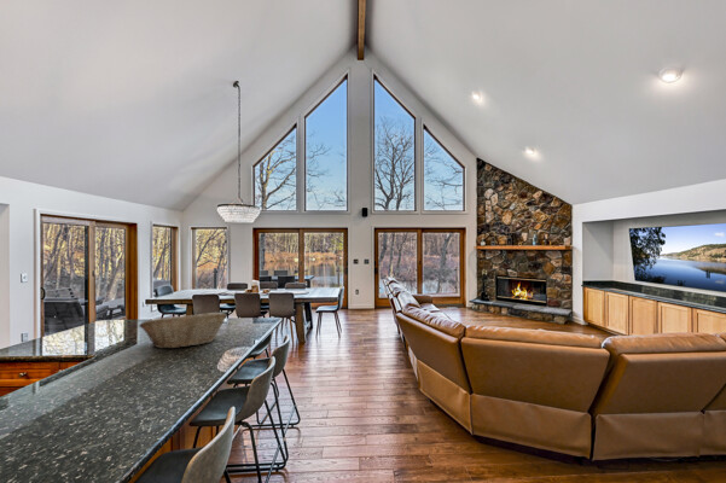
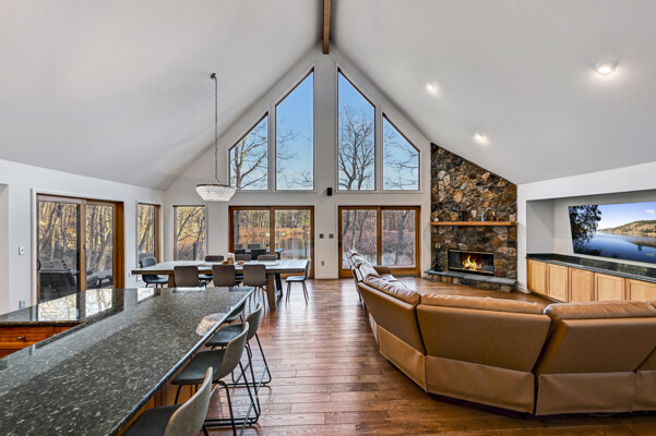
- fruit basket (185, 326)
